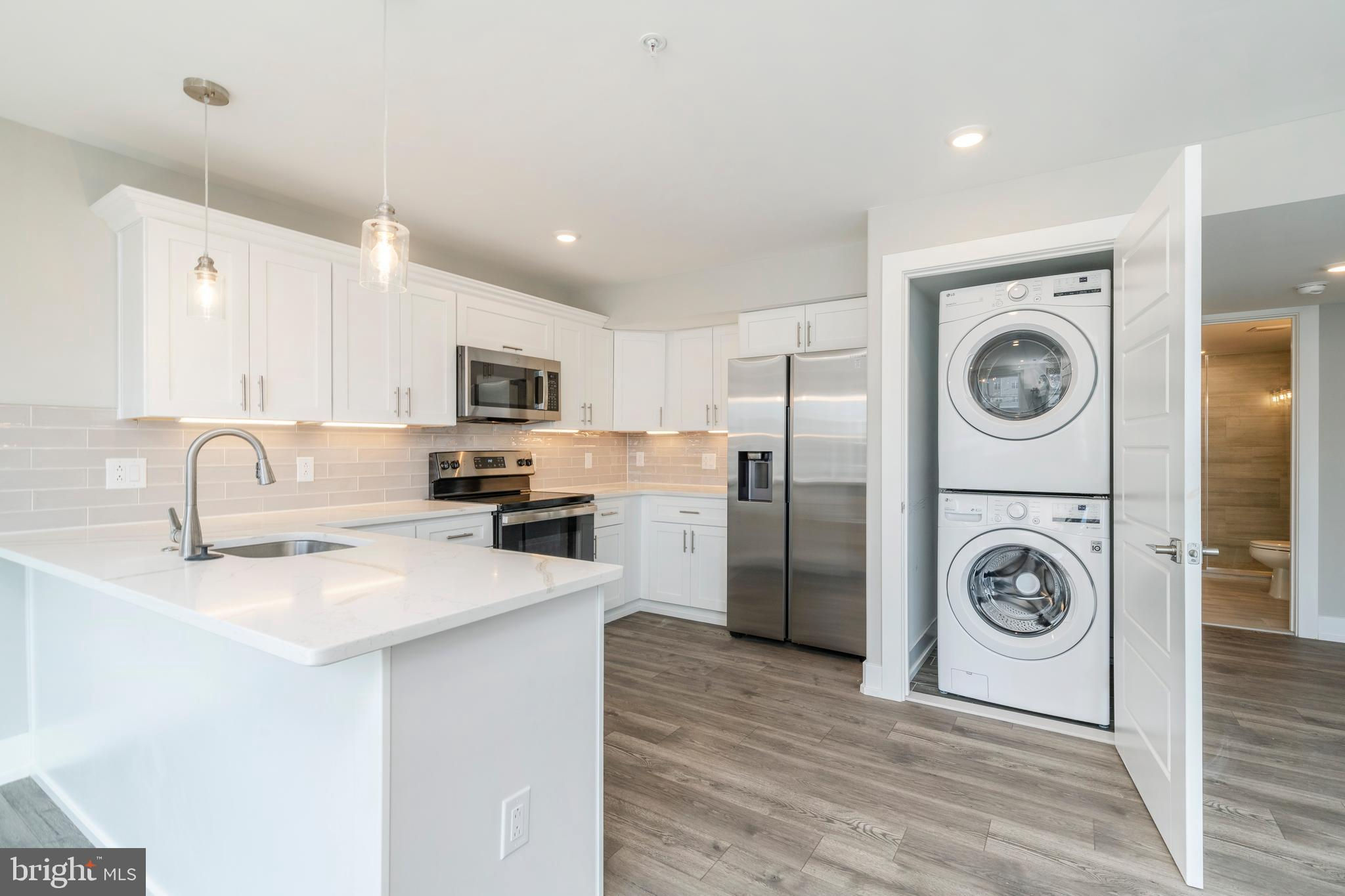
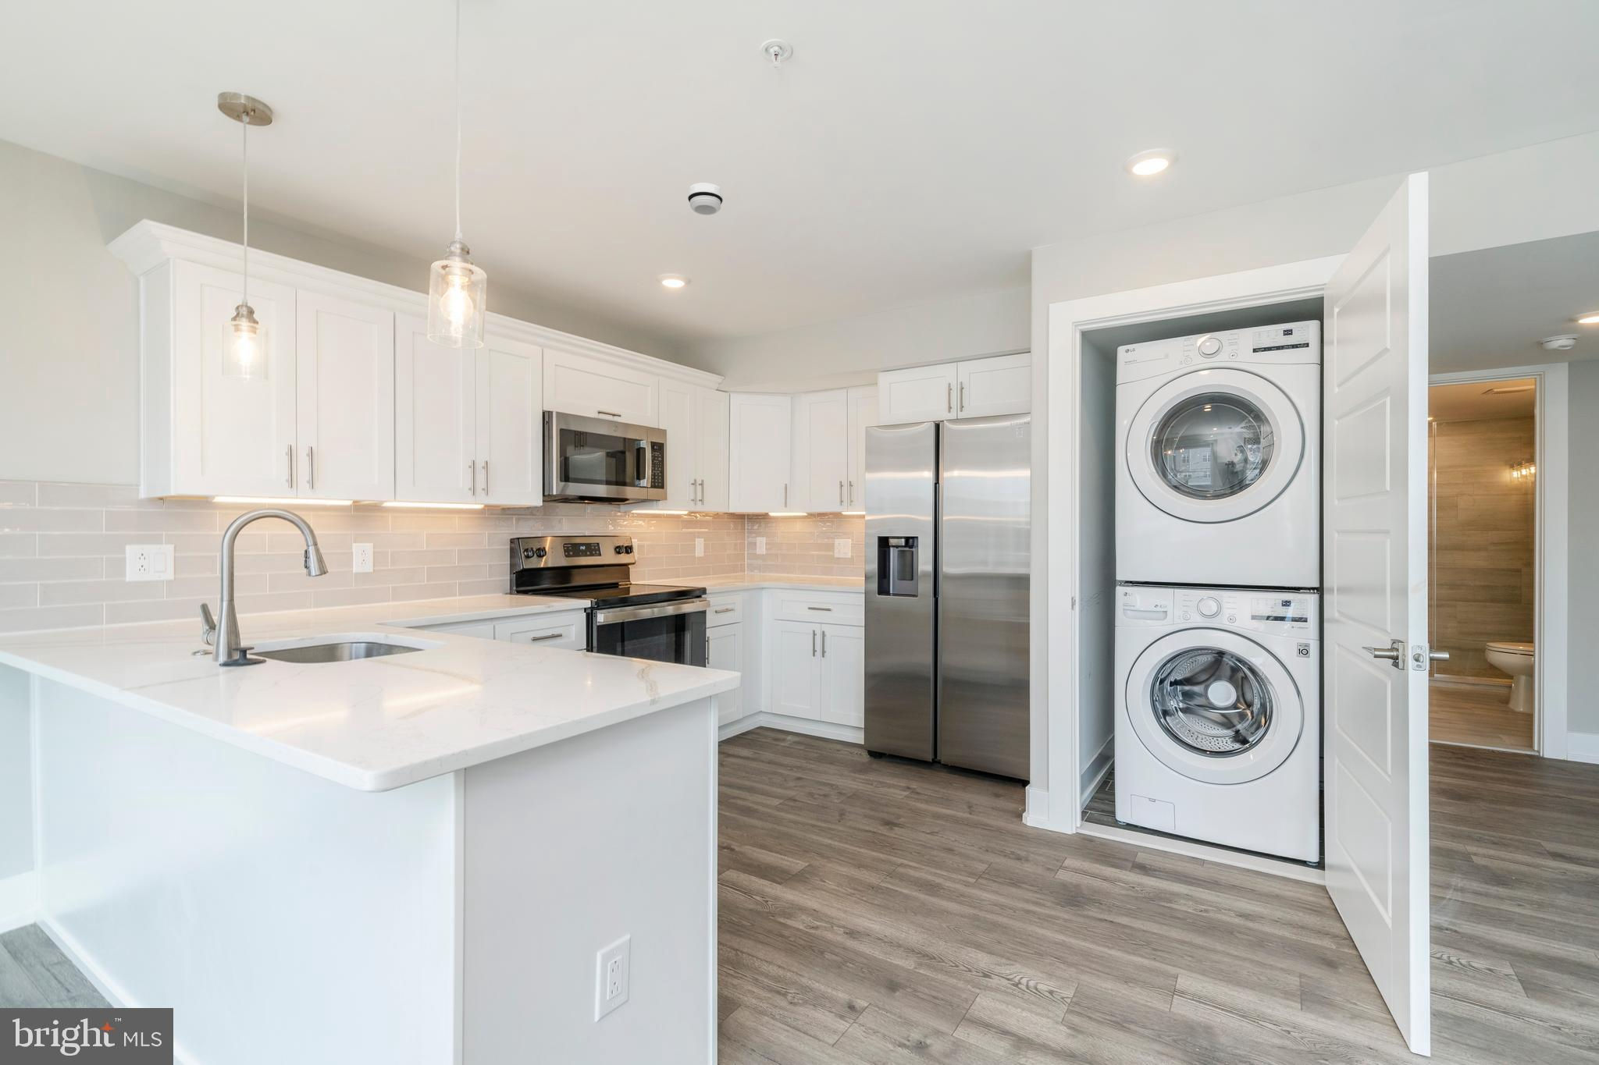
+ smoke detector (705, 200)
